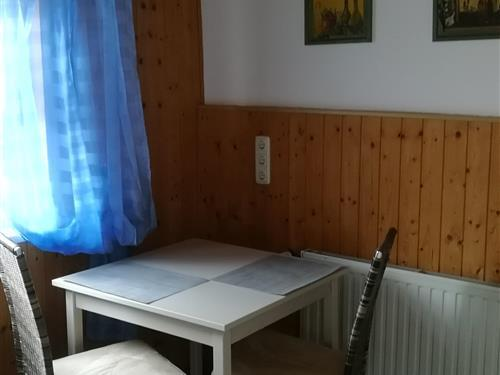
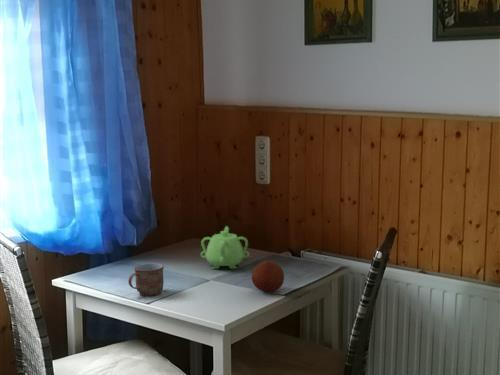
+ mug (145, 280)
+ teapot (225, 247)
+ fruit (268, 275)
